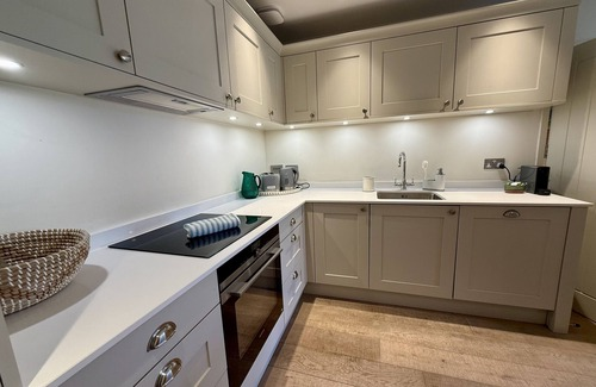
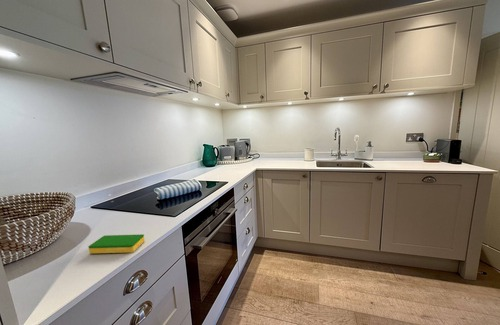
+ dish sponge (117, 243)
